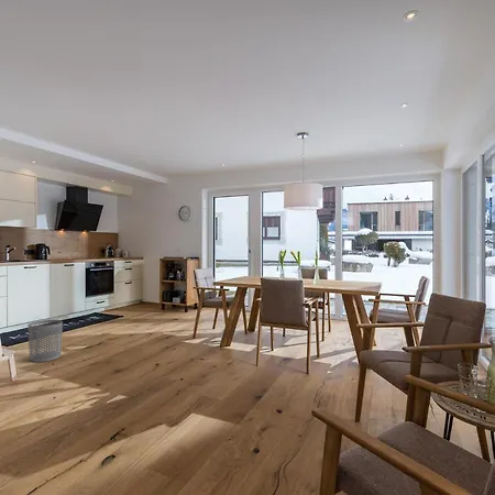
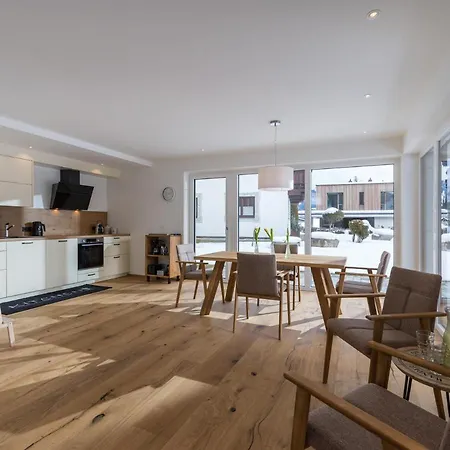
- waste bin (45, 341)
